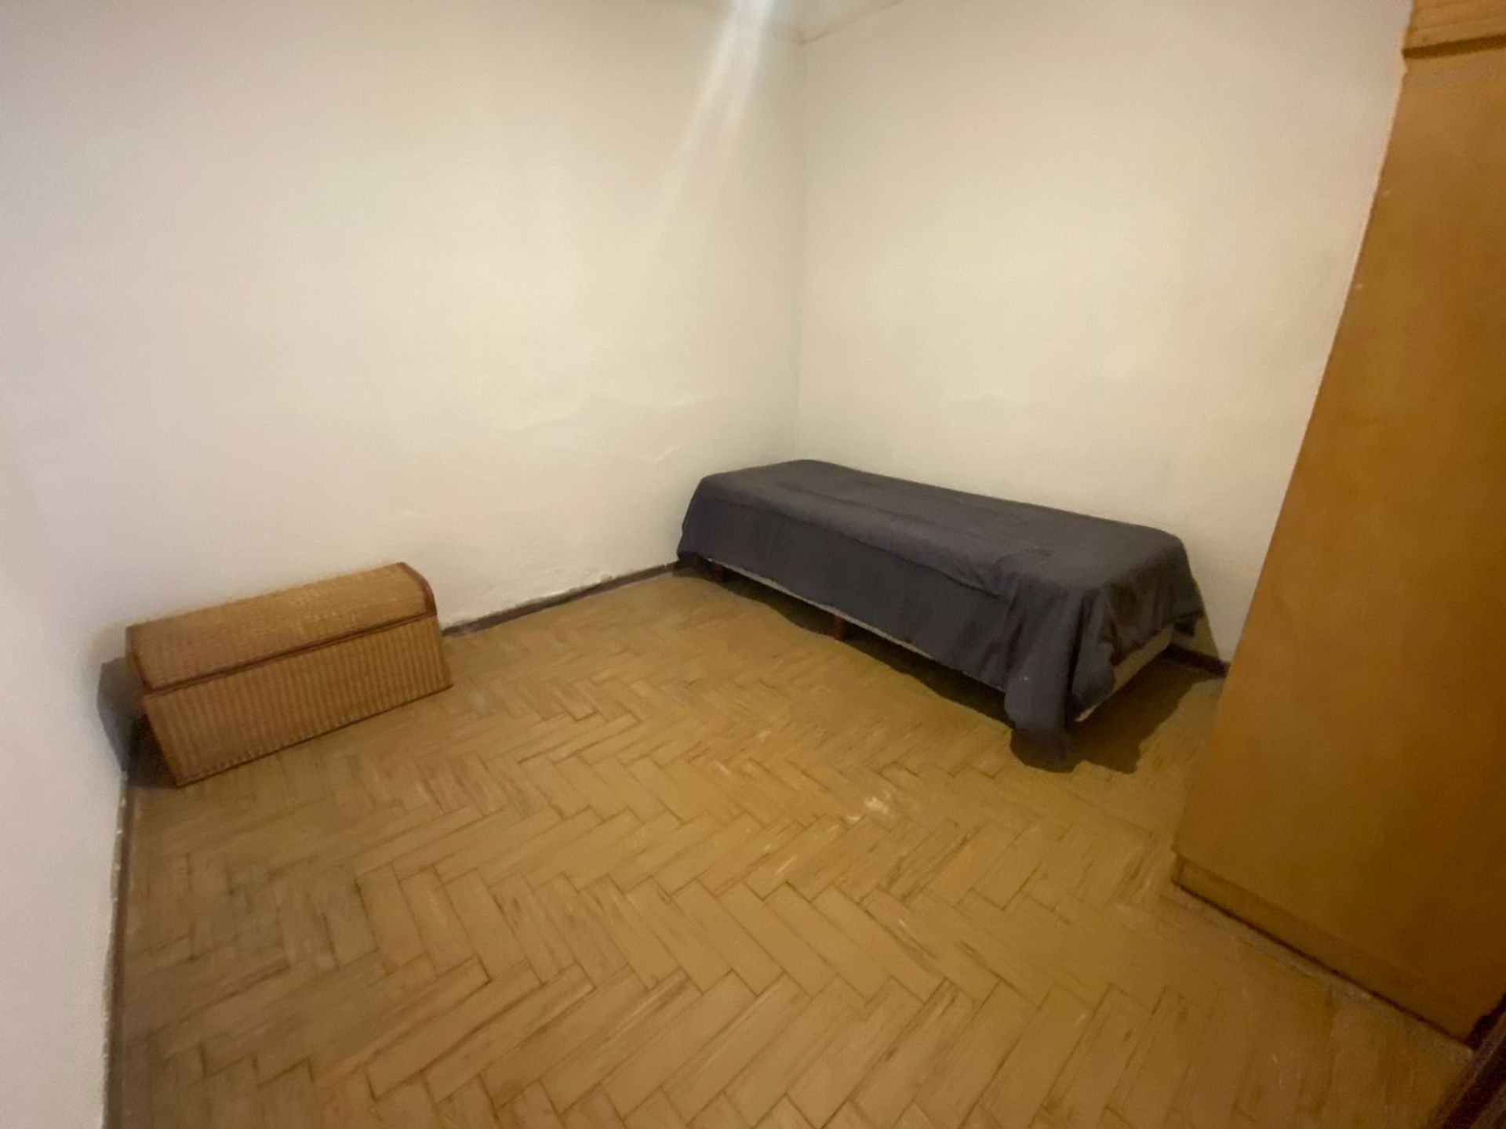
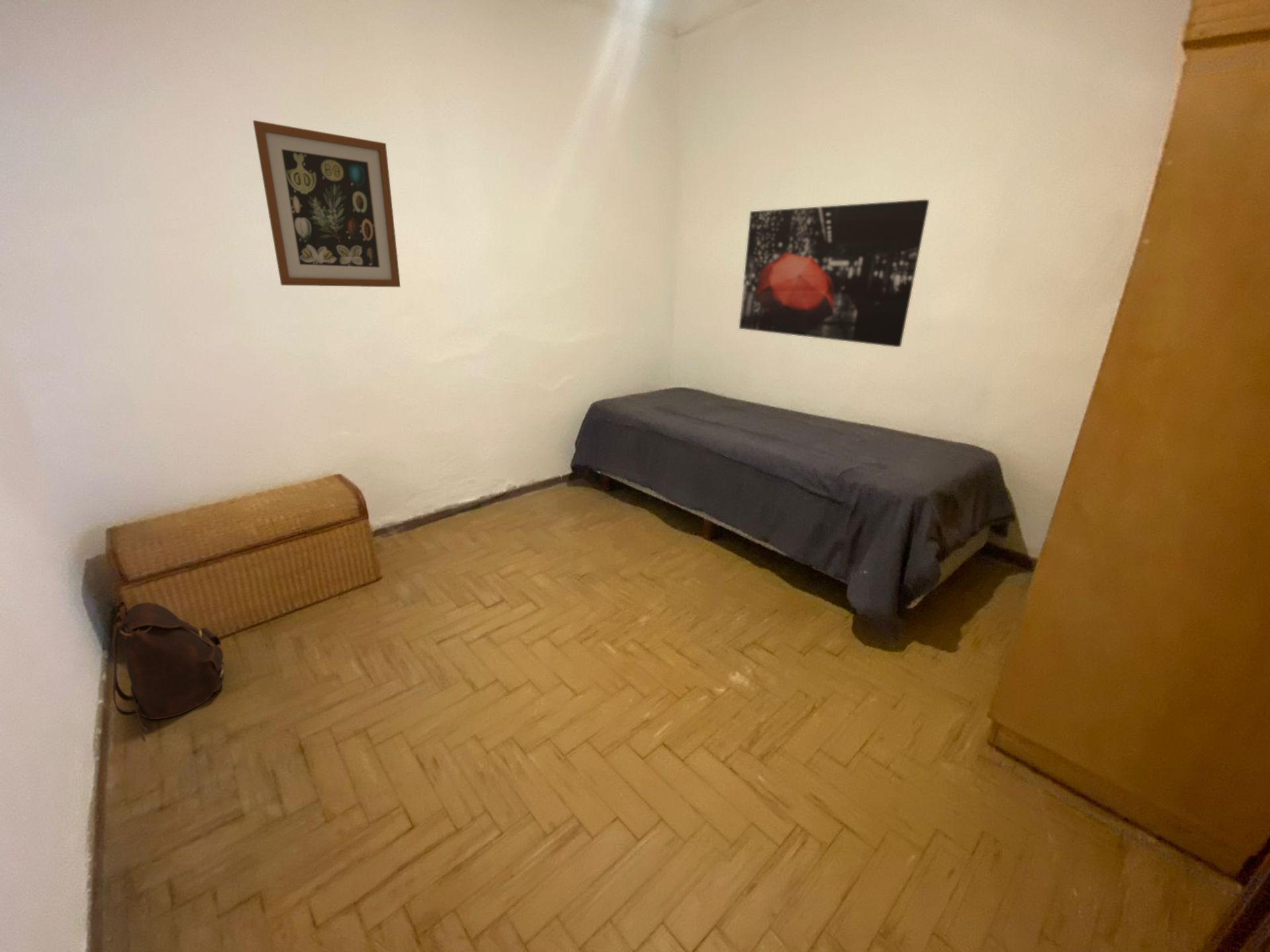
+ wall art (334, 212)
+ backpack (163, 647)
+ wall art (820, 274)
